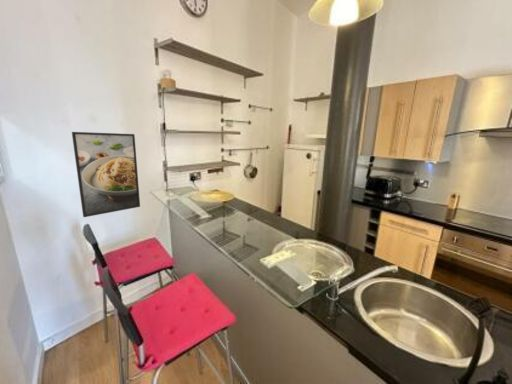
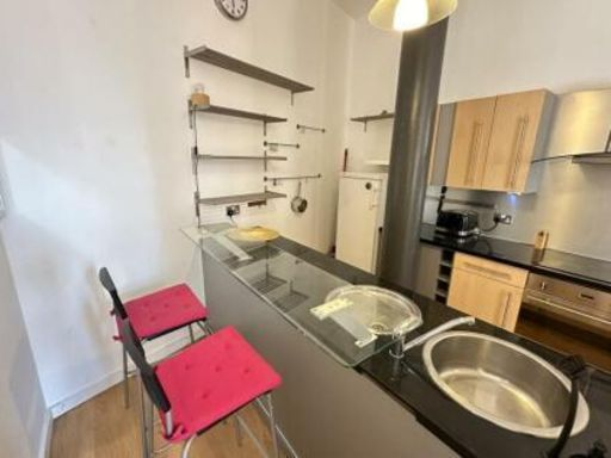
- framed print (109, 173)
